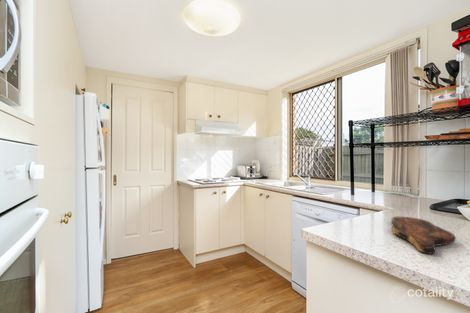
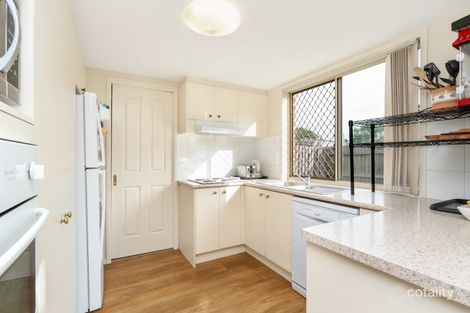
- cutting board (420, 232)
